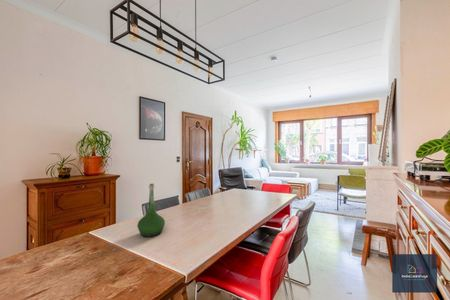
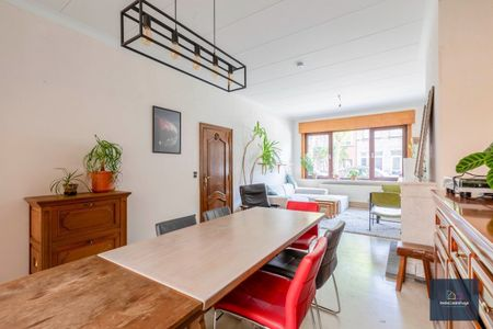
- vase (151, 208)
